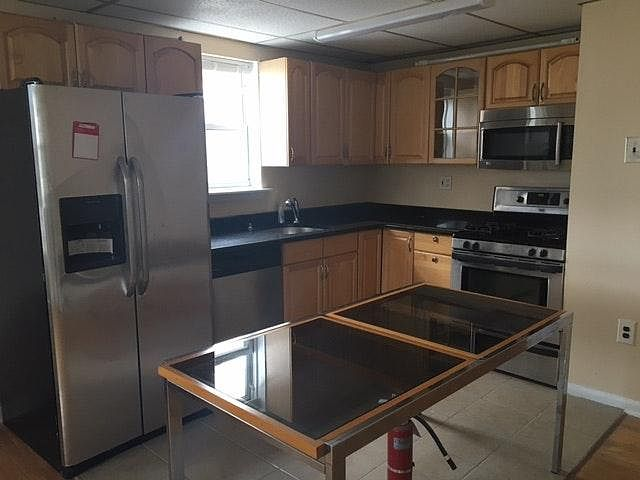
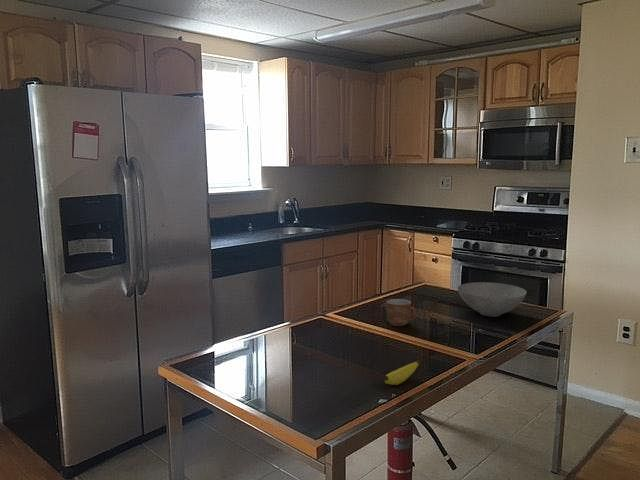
+ bowl (491, 301)
+ banana (398, 373)
+ mug (401, 313)
